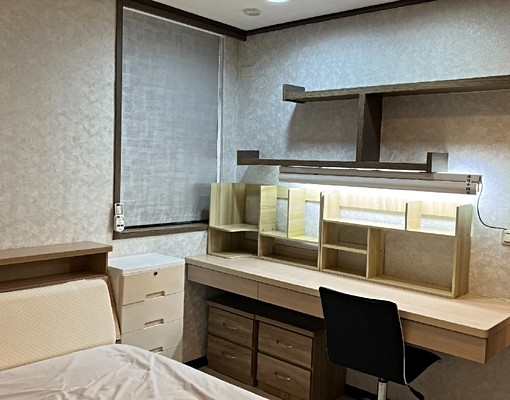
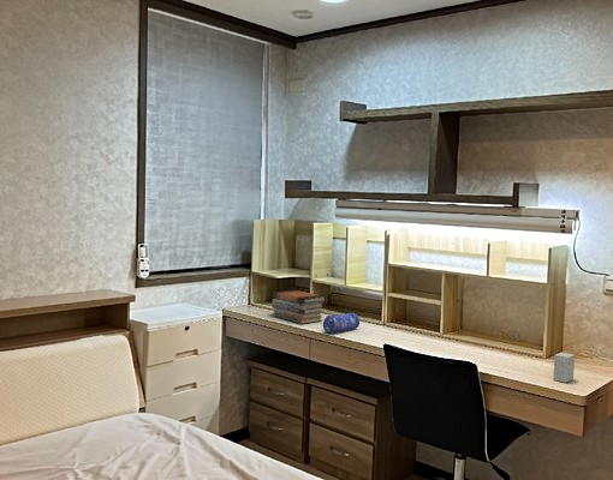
+ pencil case (340, 322)
+ small box (564, 366)
+ book stack (297, 306)
